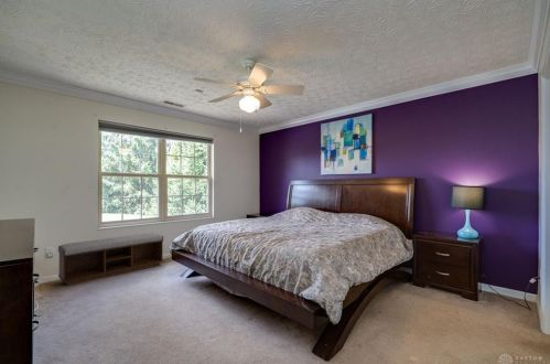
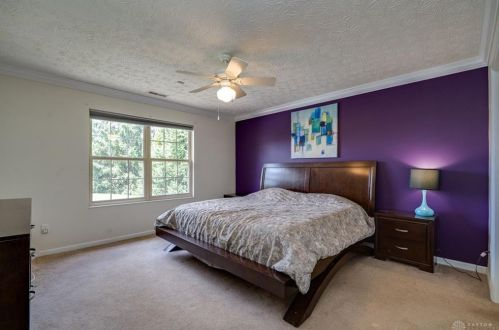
- bench (115, 255)
